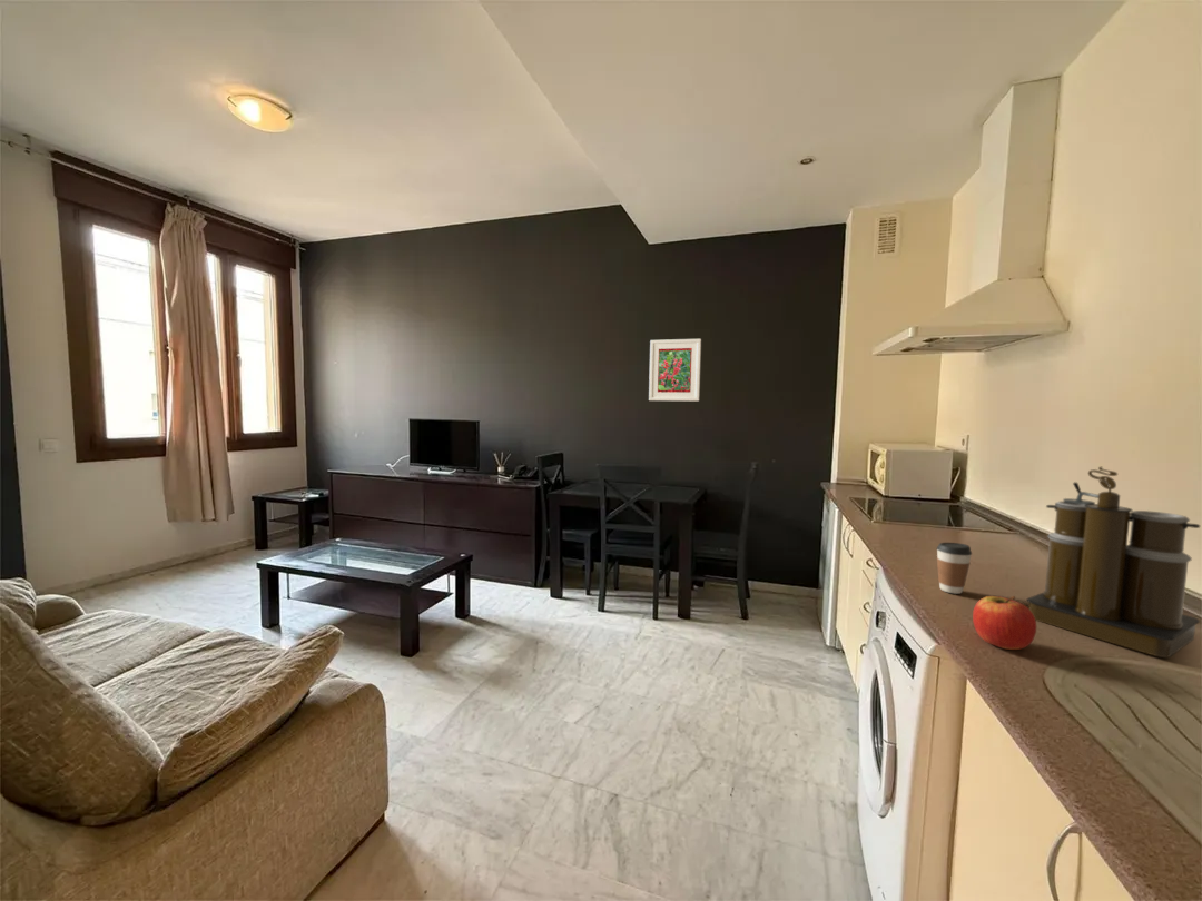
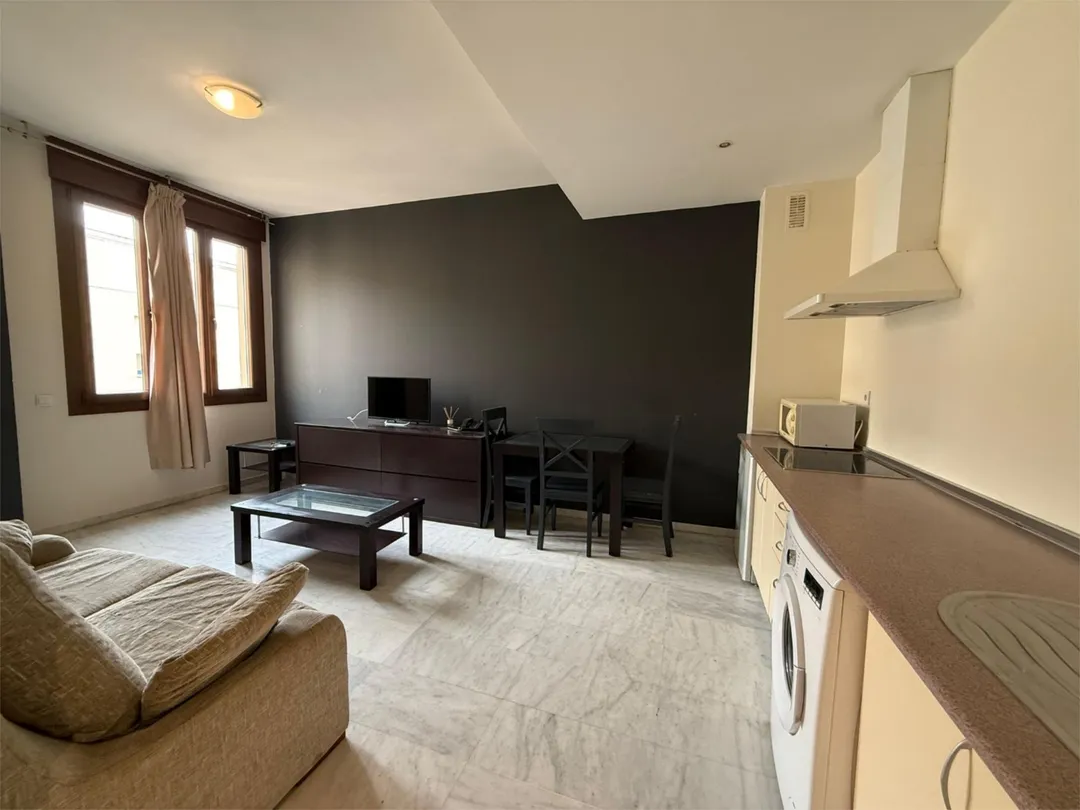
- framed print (674, 370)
- coffee cup (953, 567)
- apple (1003, 618)
- coffee maker (1114, 547)
